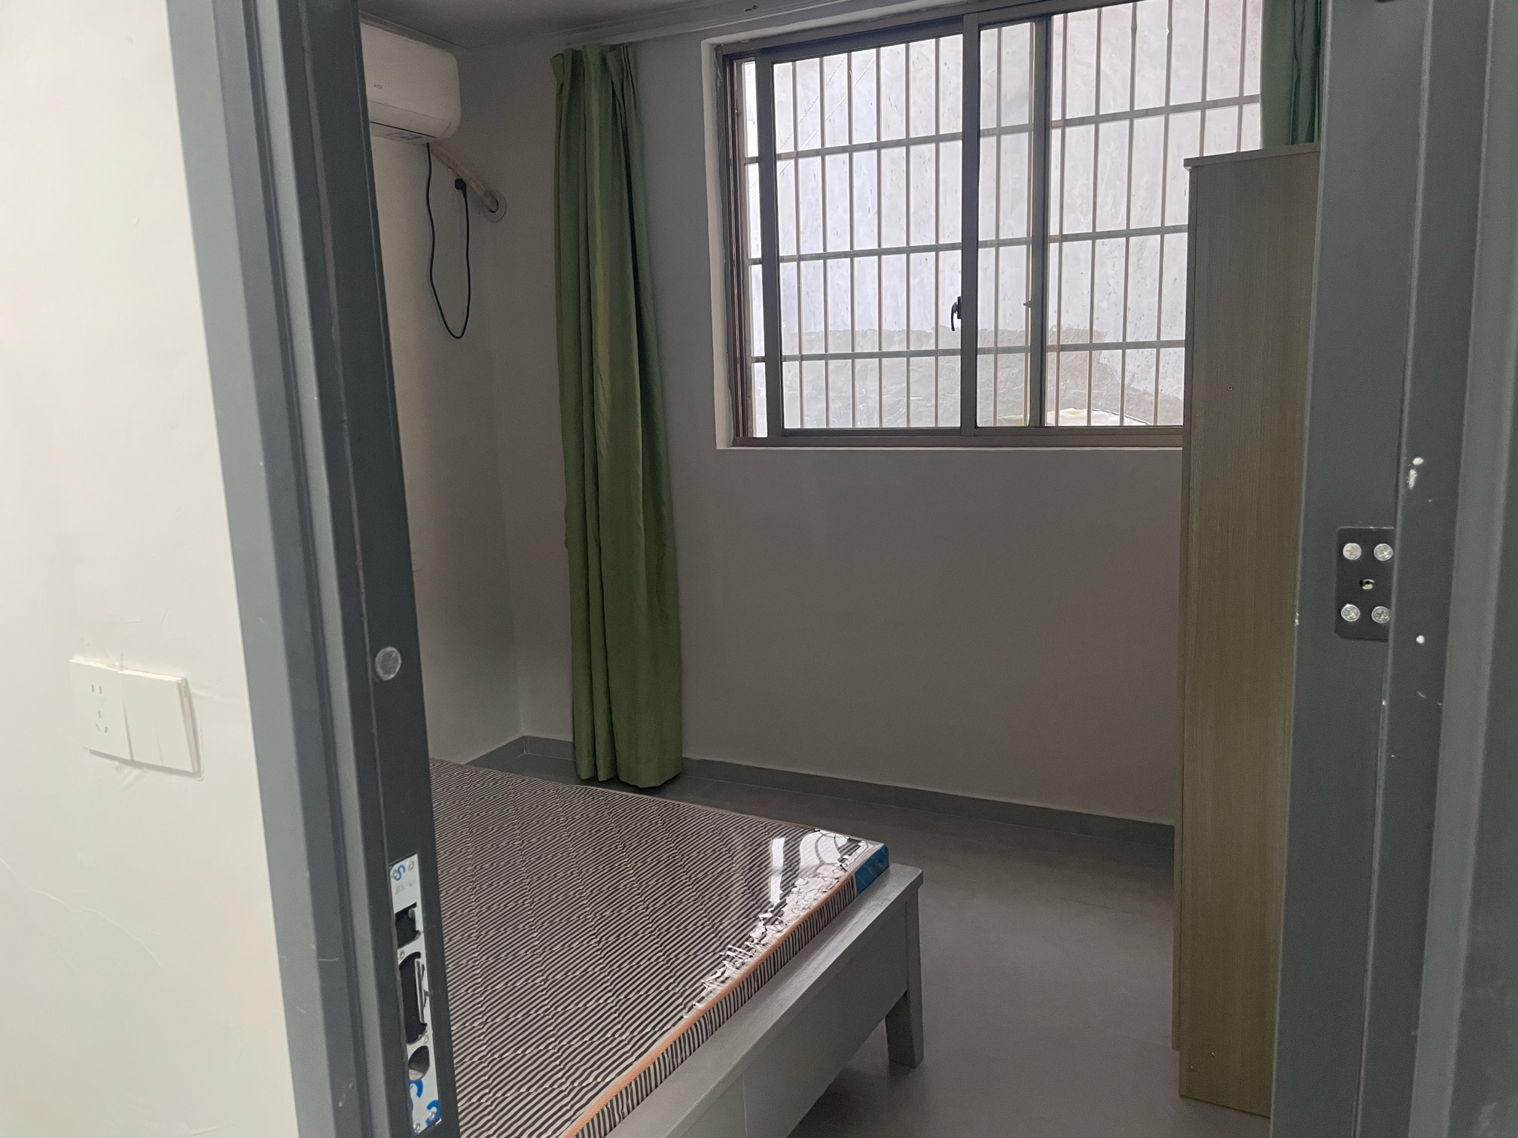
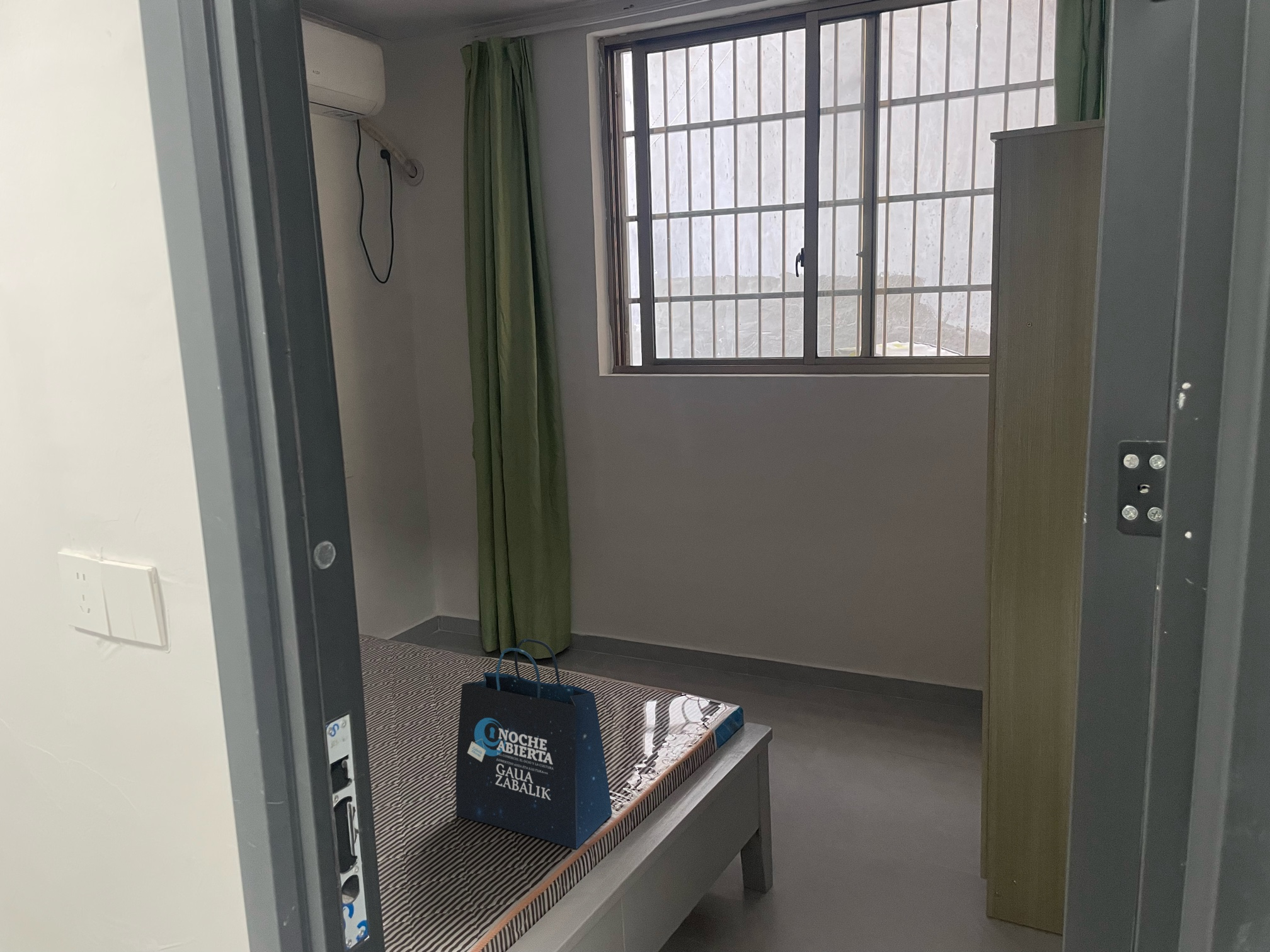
+ tote bag (529, 731)
